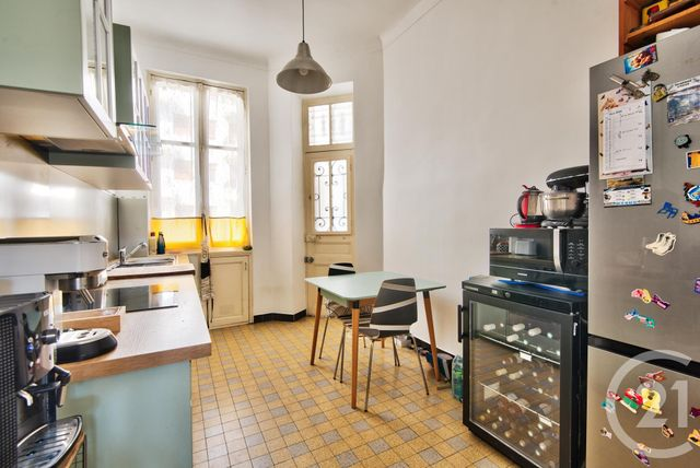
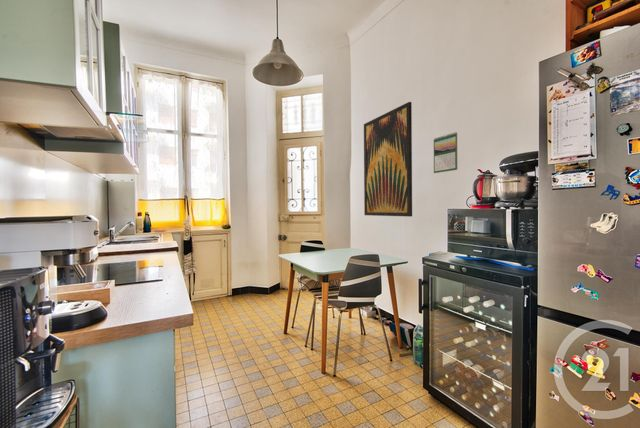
+ calendar (445, 153)
+ wall art (385, 165)
